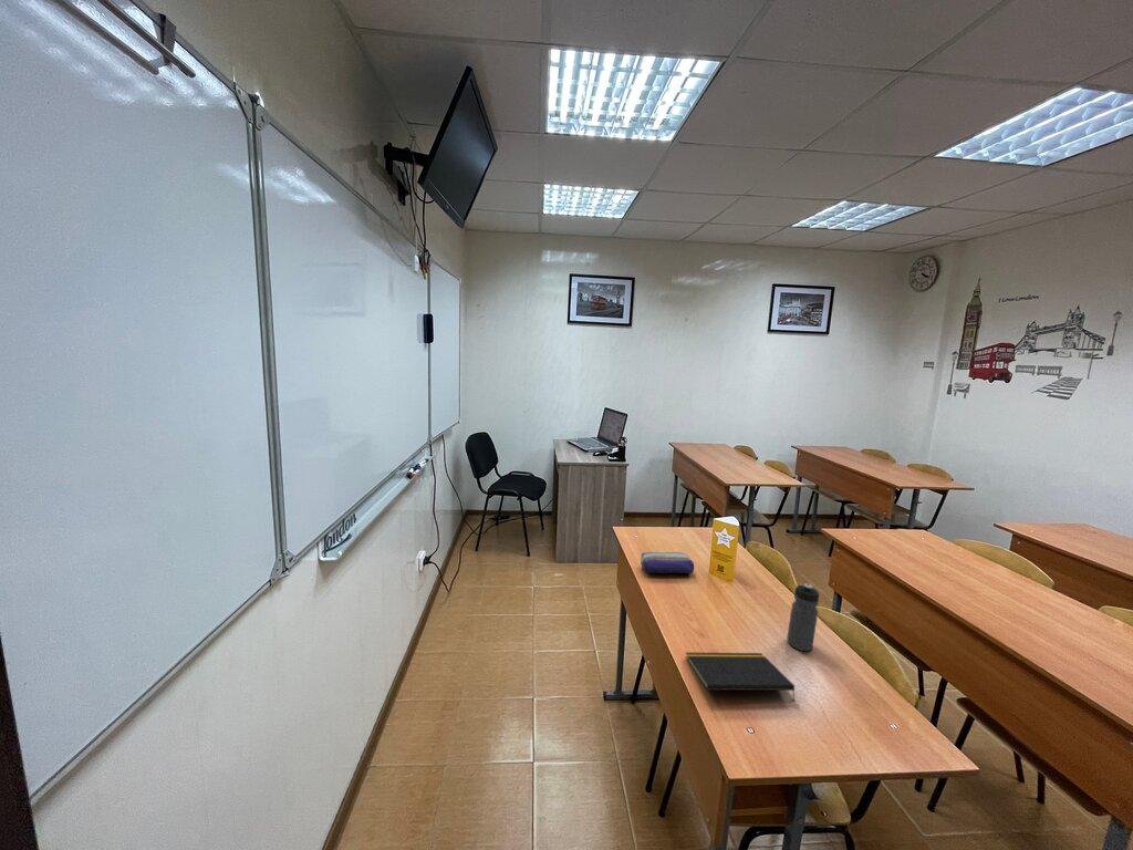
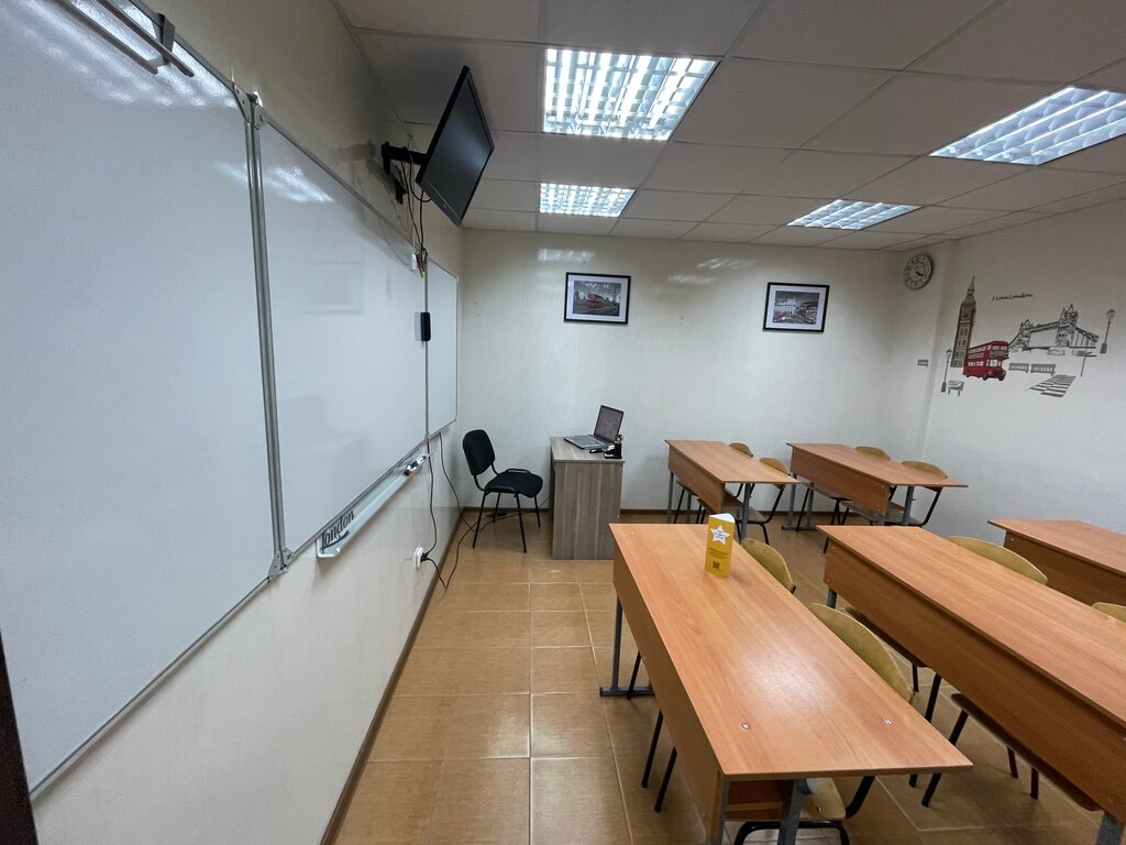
- notepad (736, 670)
- water bottle (803, 614)
- pencil case (667, 562)
